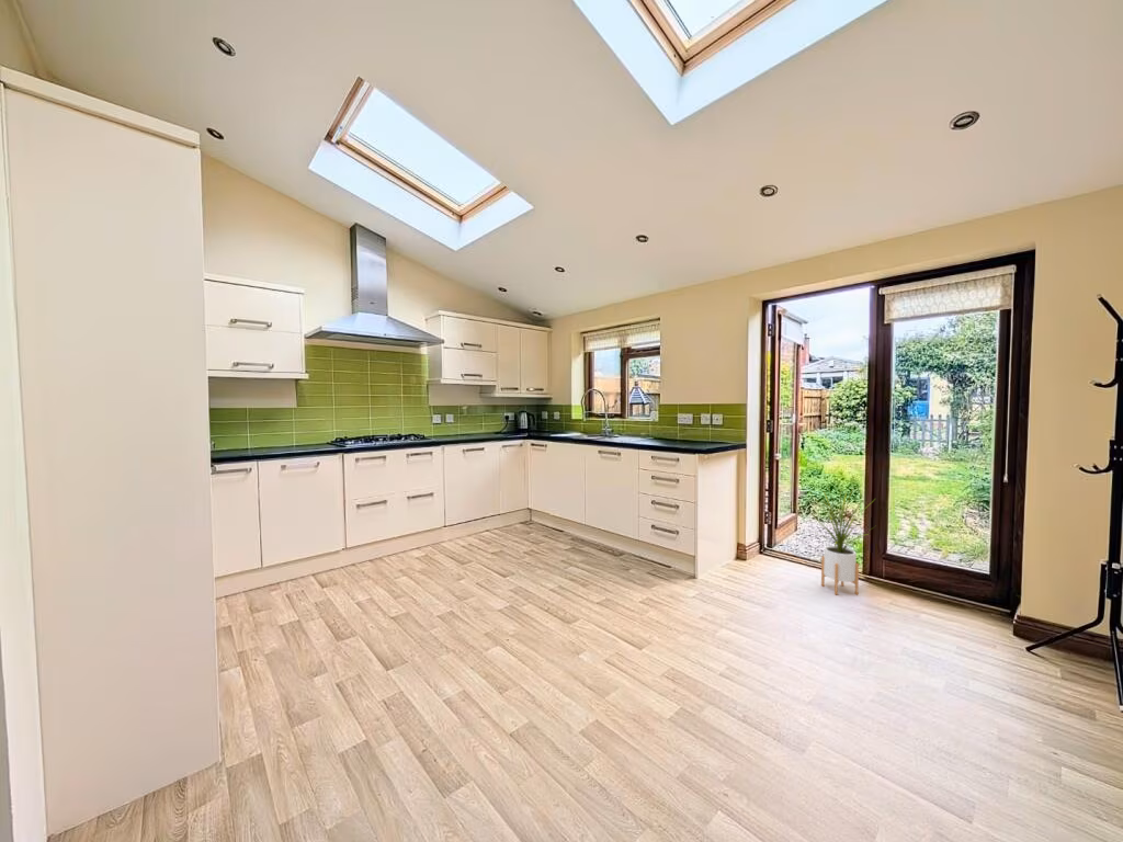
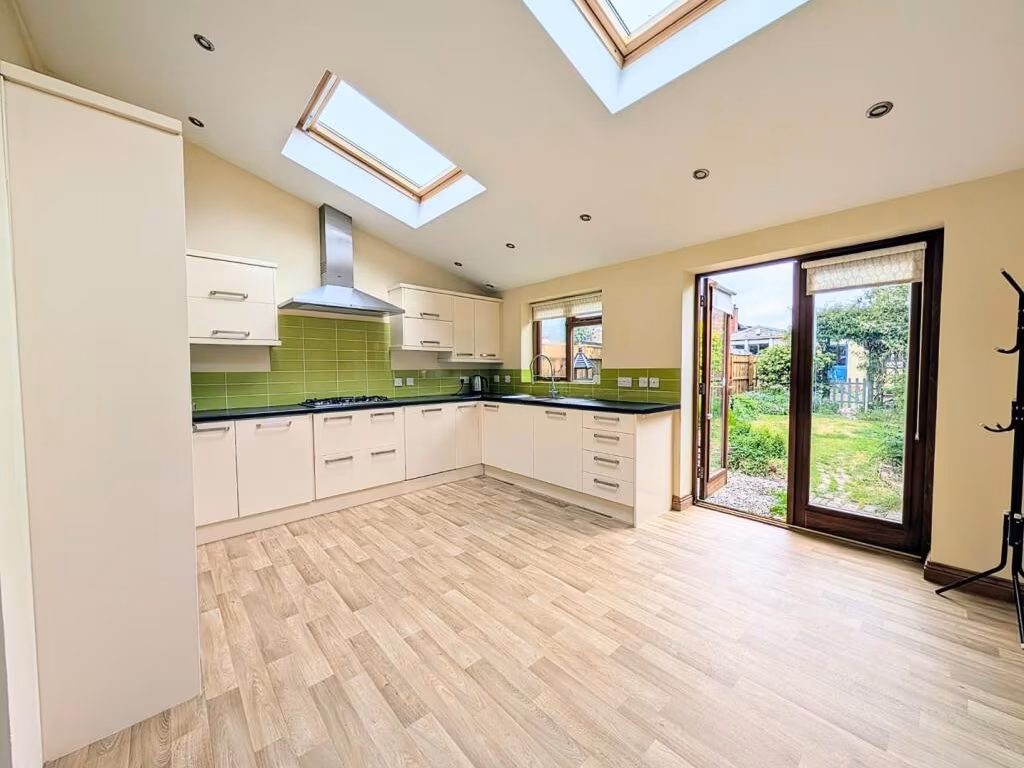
- house plant (841, 537)
